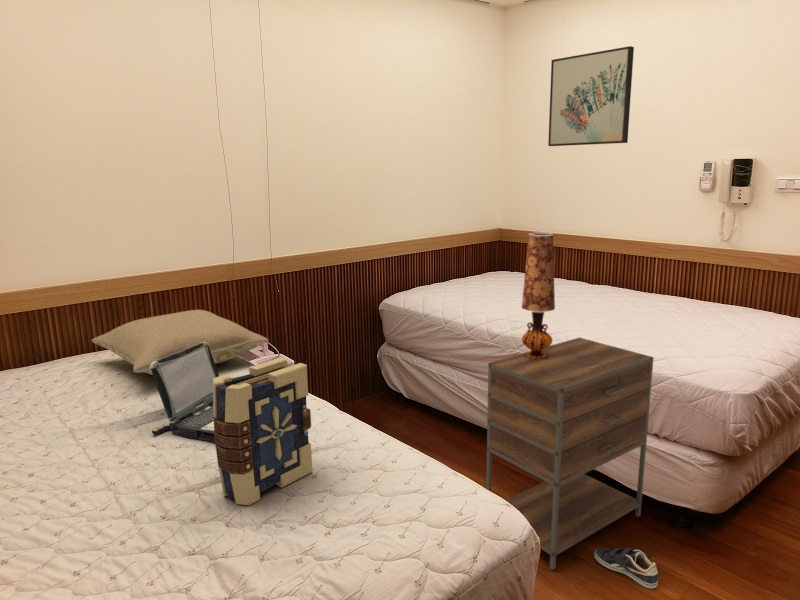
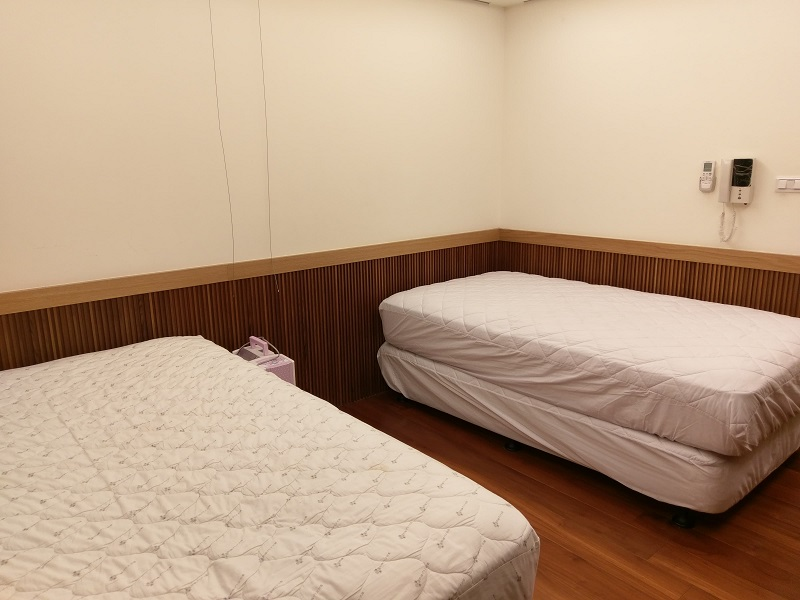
- wall art (588, 99)
- sneaker (626, 559)
- book (260, 429)
- nightstand (570, 444)
- pillow (179, 340)
- table lamp (538, 295)
- laptop (209, 389)
